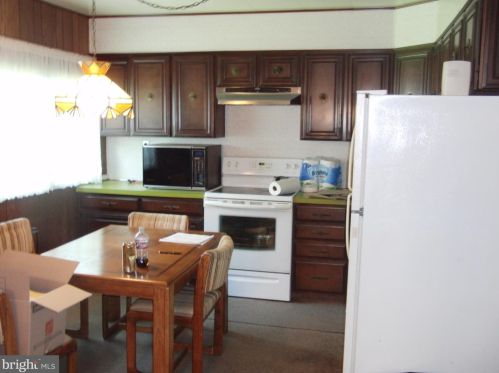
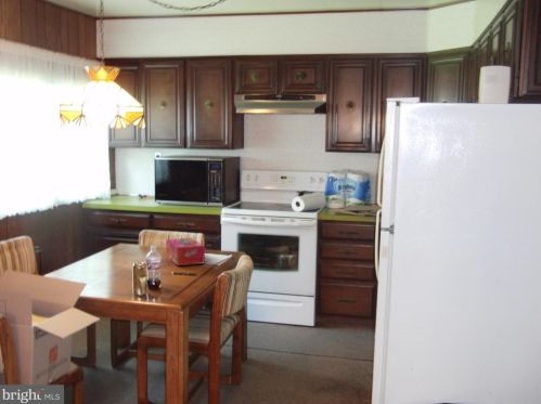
+ tissue box (184, 250)
